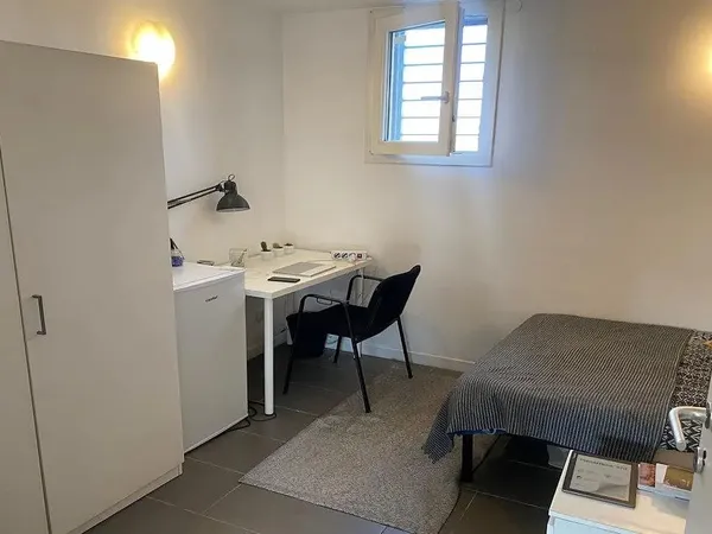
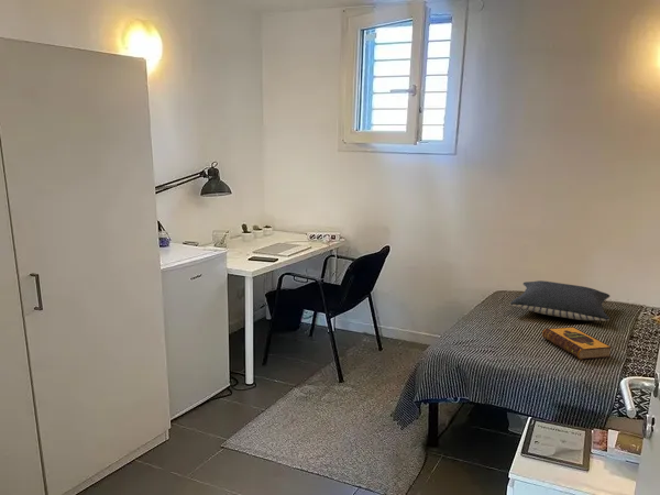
+ pillow (561, 299)
+ hardback book (574, 342)
